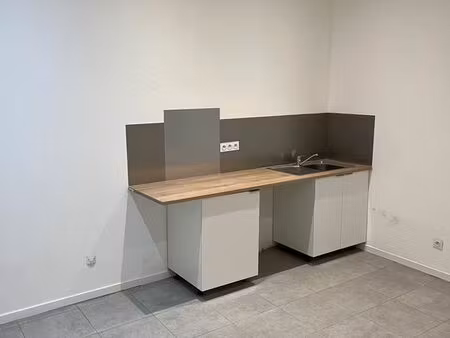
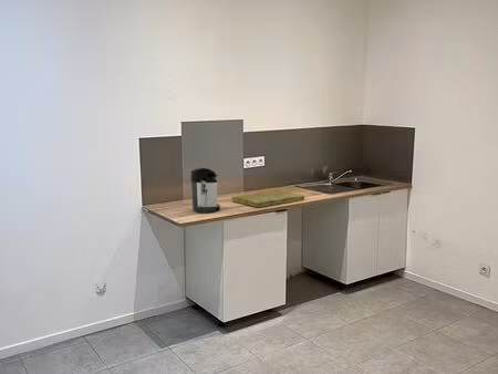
+ cutting board (268, 197)
+ coffee maker (208, 190)
